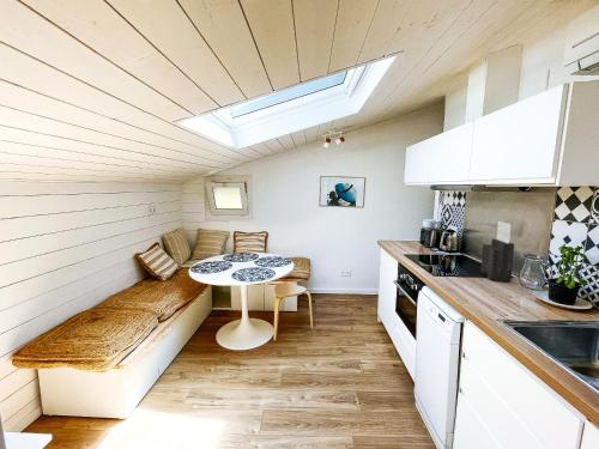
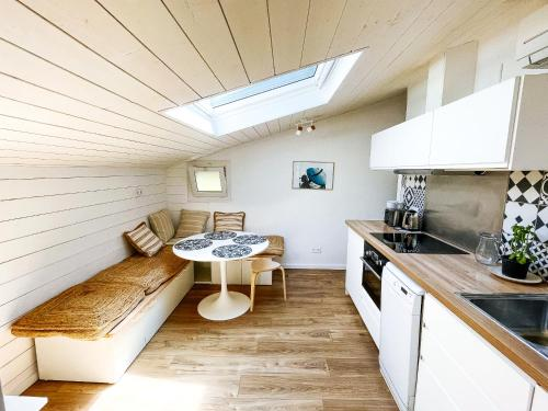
- knife block (495, 249)
